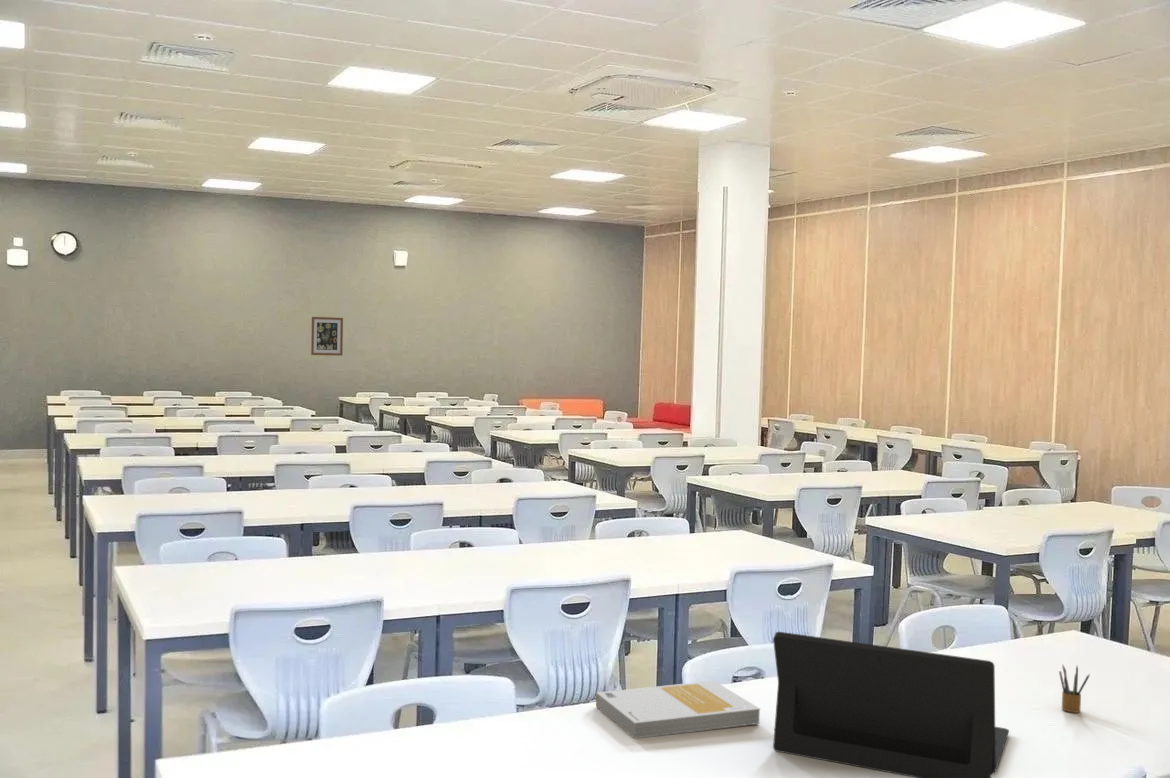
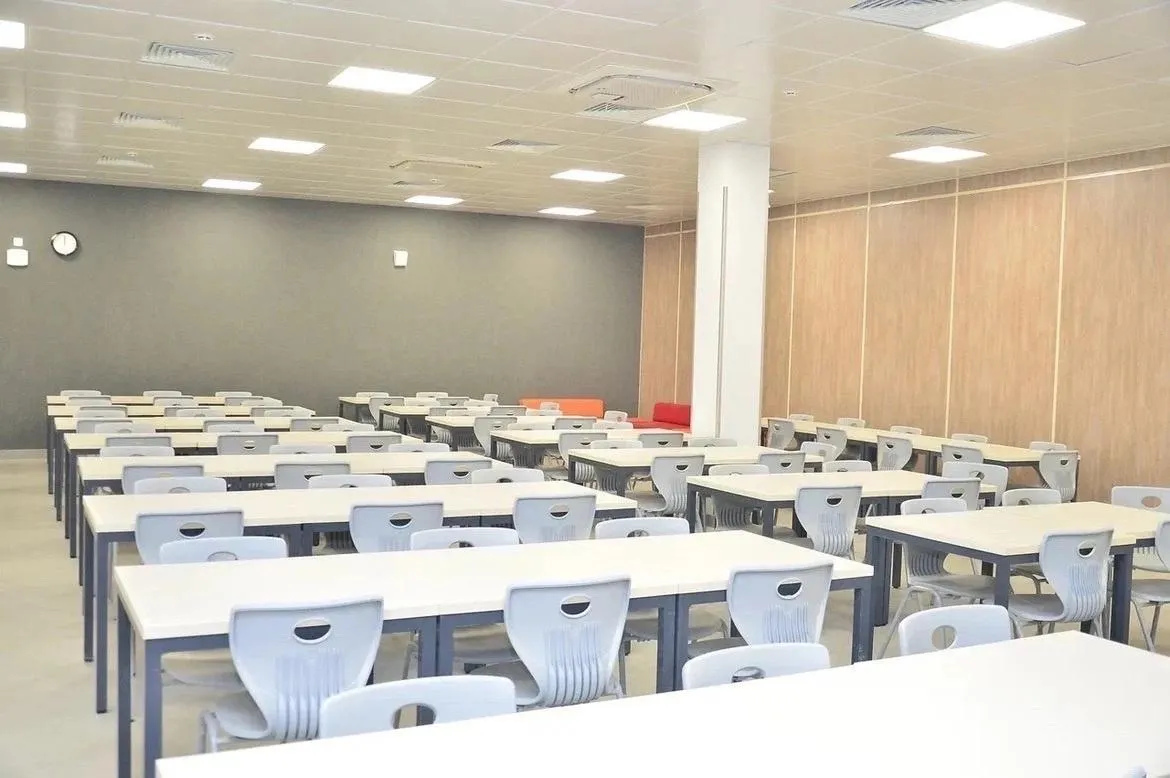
- pencil box (1073, 689)
- book (676, 707)
- wall art (327, 336)
- laptop (895, 684)
